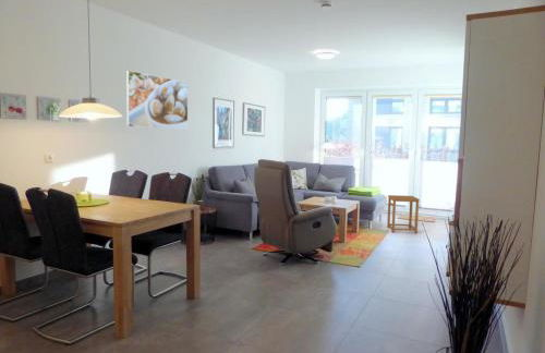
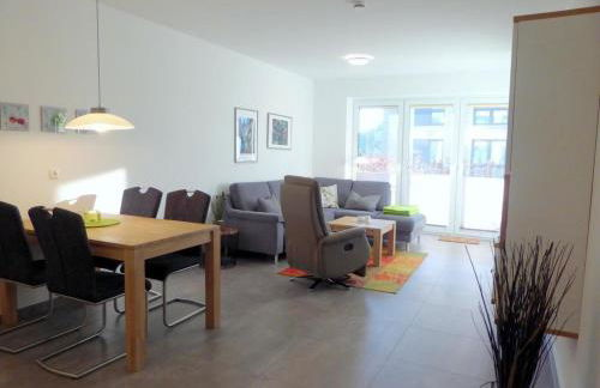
- side table (409, 216)
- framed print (159, 102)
